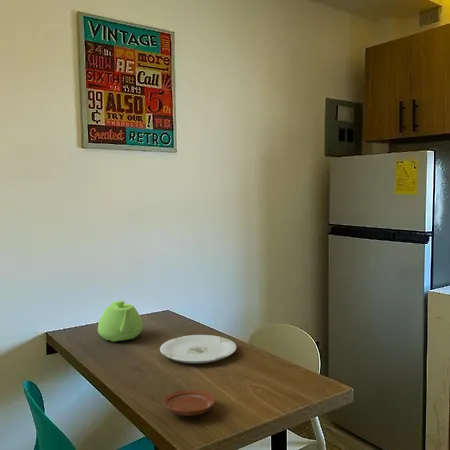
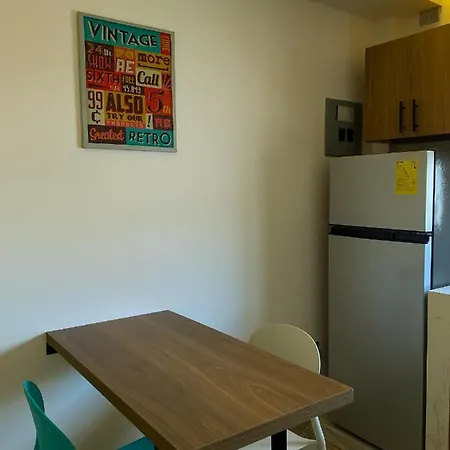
- plate (198, 349)
- teapot (121, 319)
- plate (189, 404)
